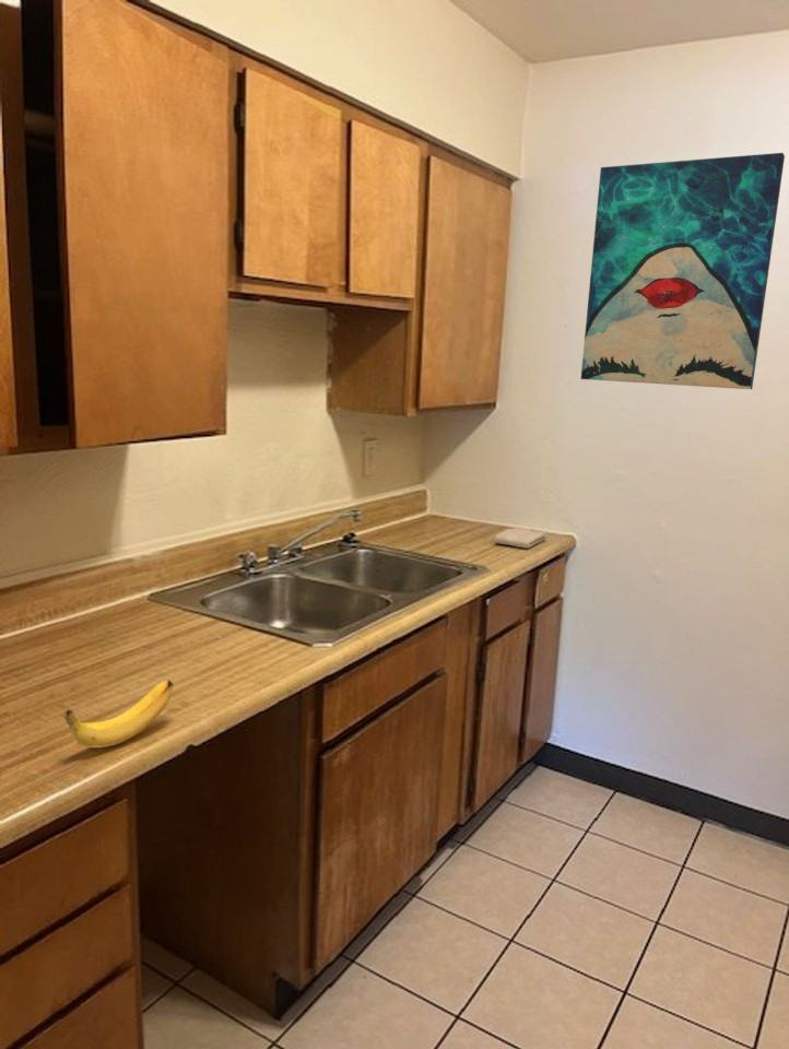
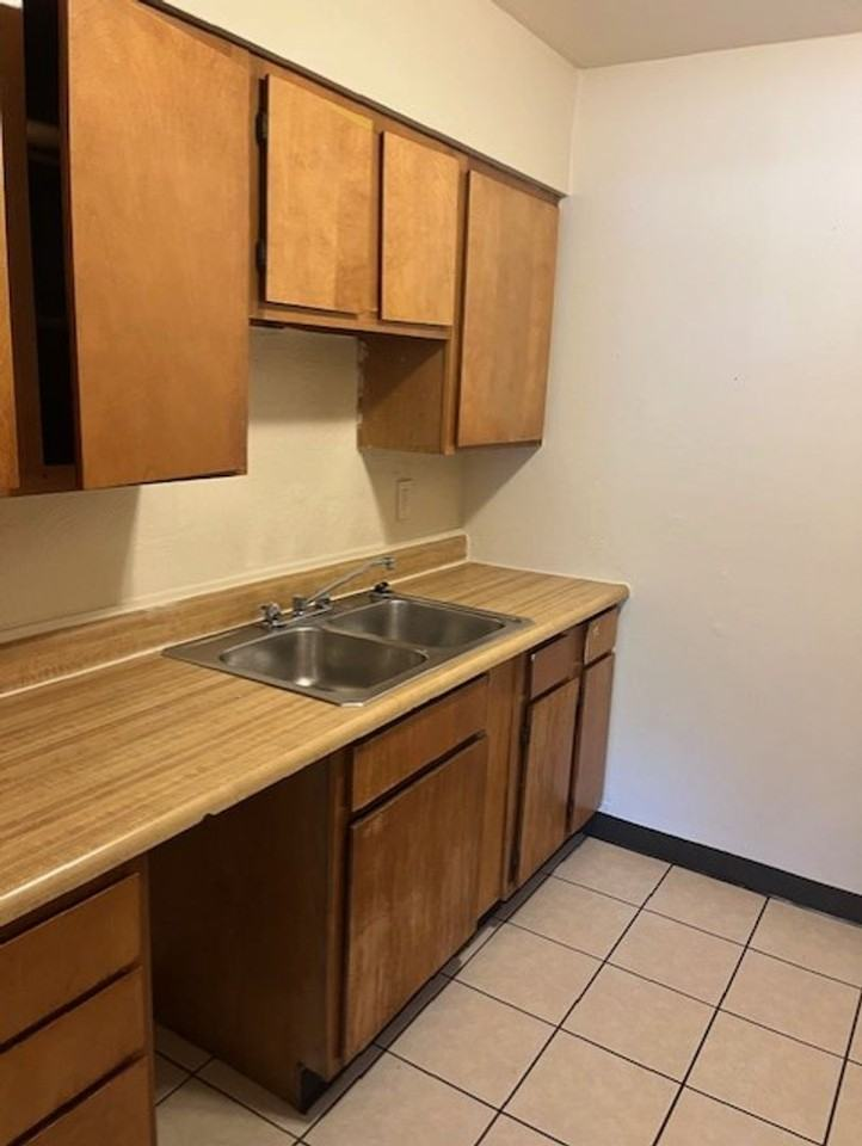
- wall art (674, 275)
- washcloth (520, 537)
- banana (120, 715)
